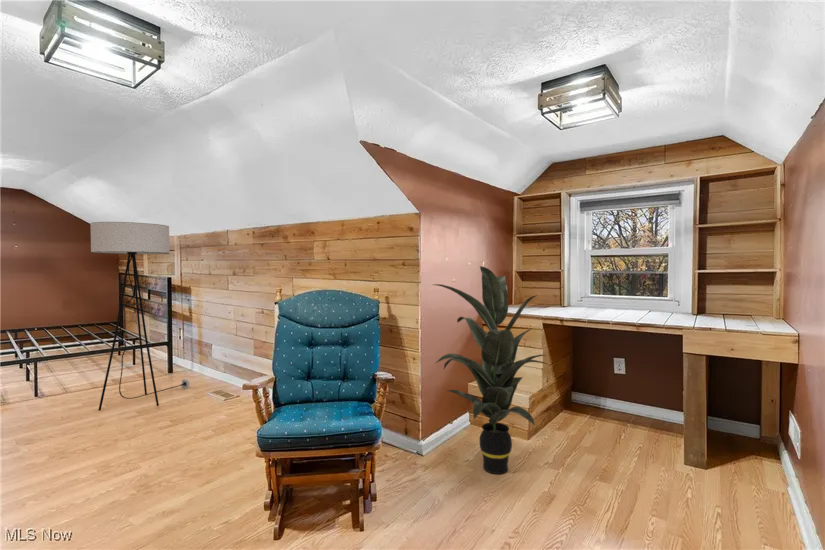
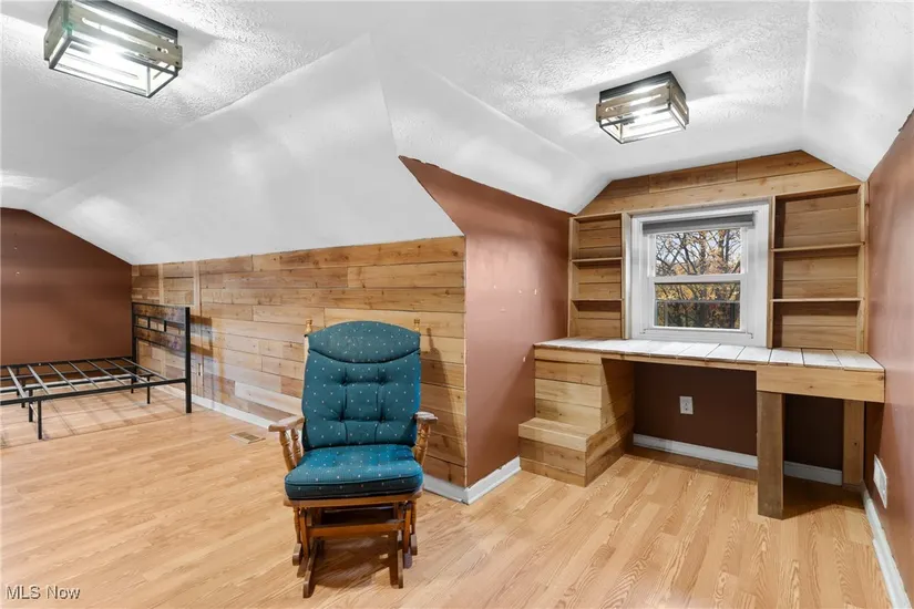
- indoor plant (487, 368)
- floor lamp (143, 315)
